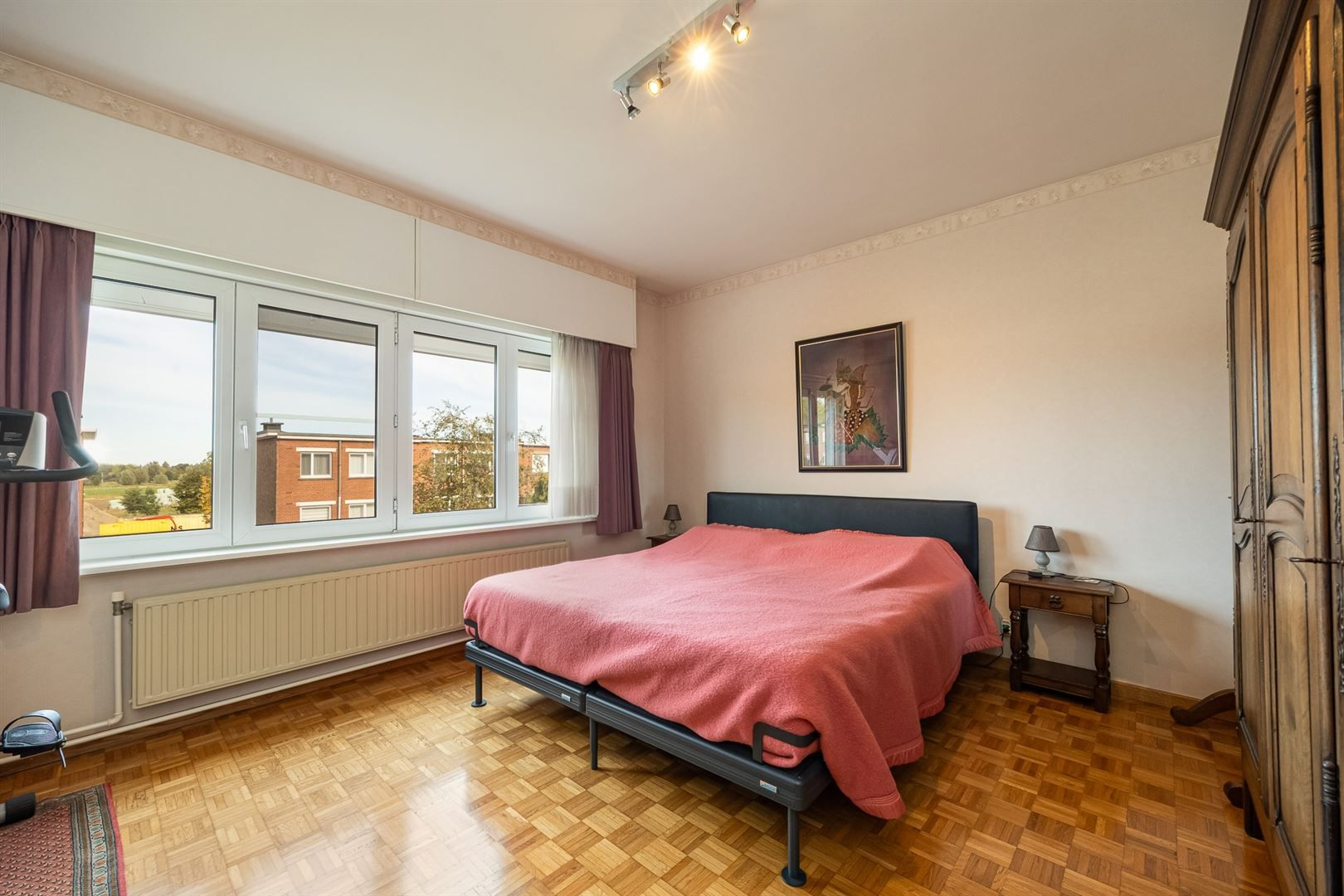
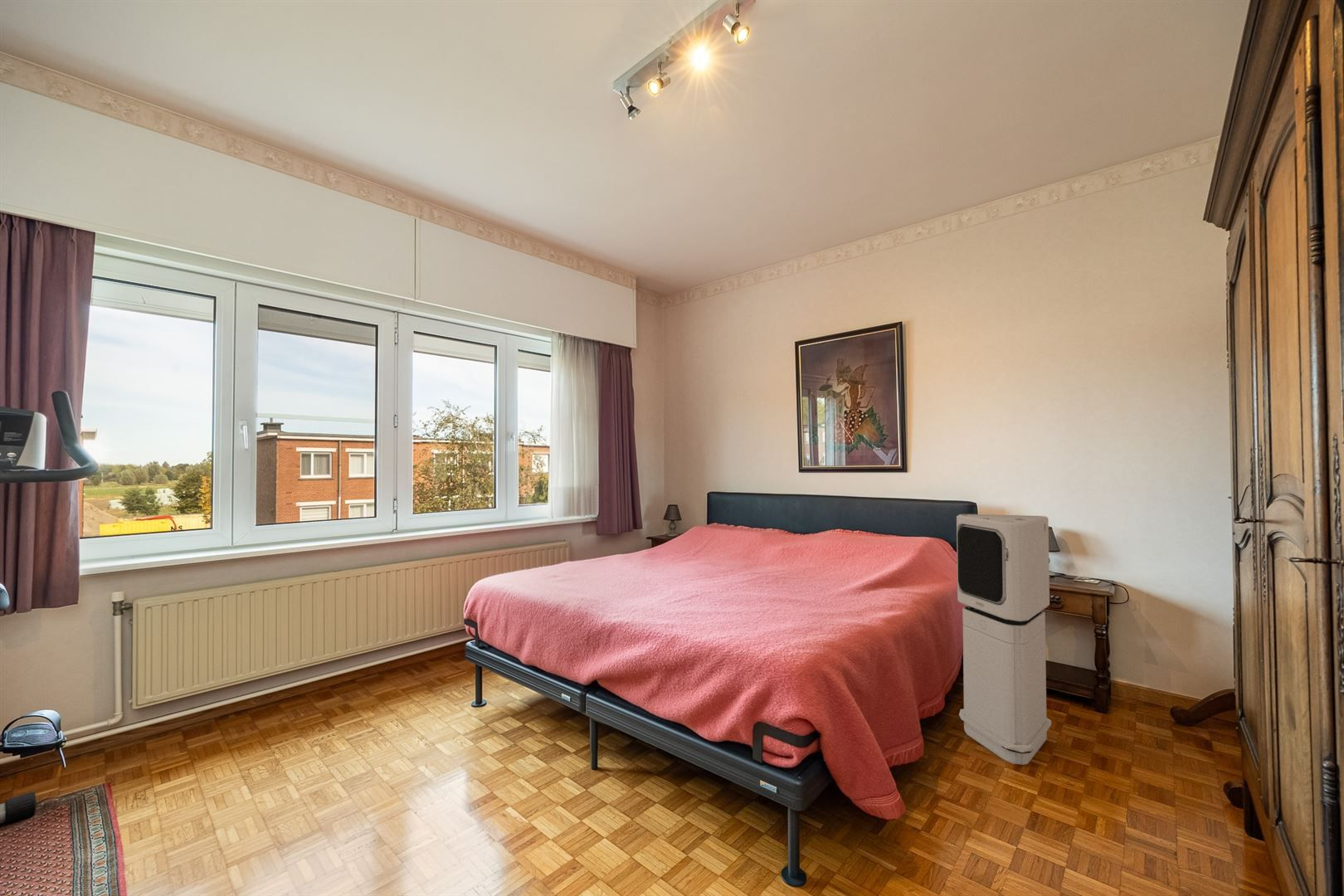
+ air purifier (1014, 629)
